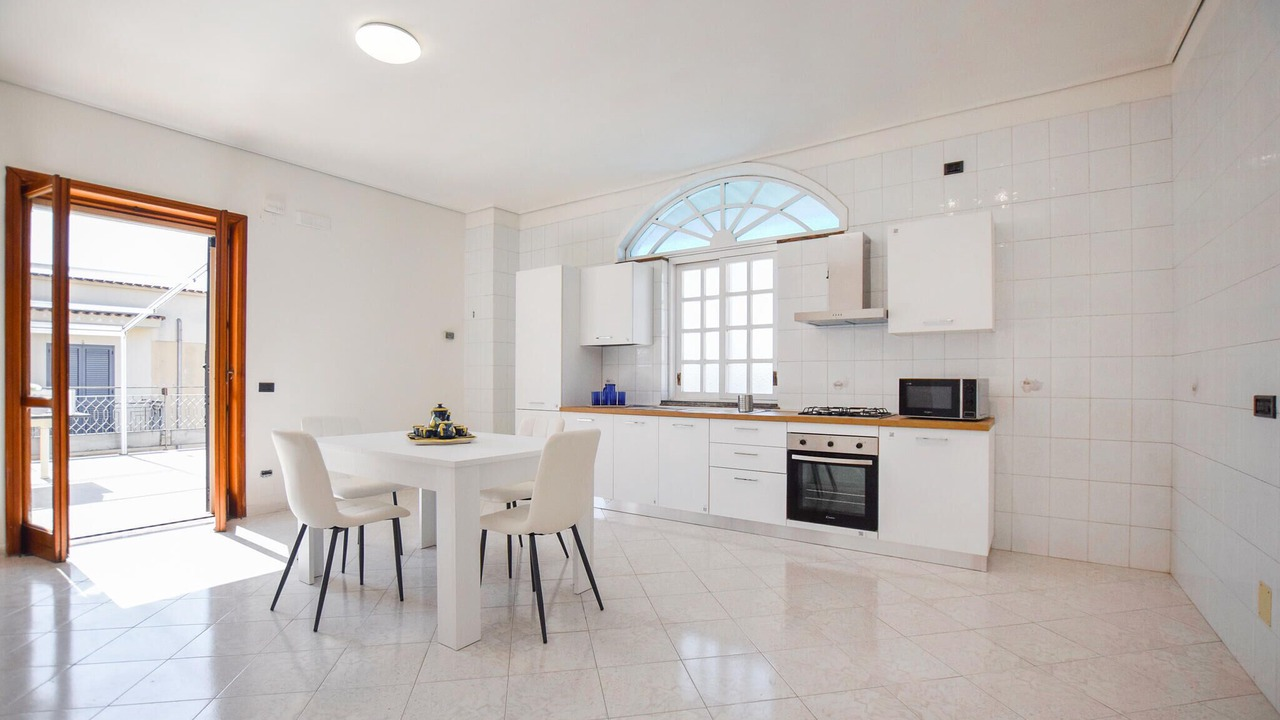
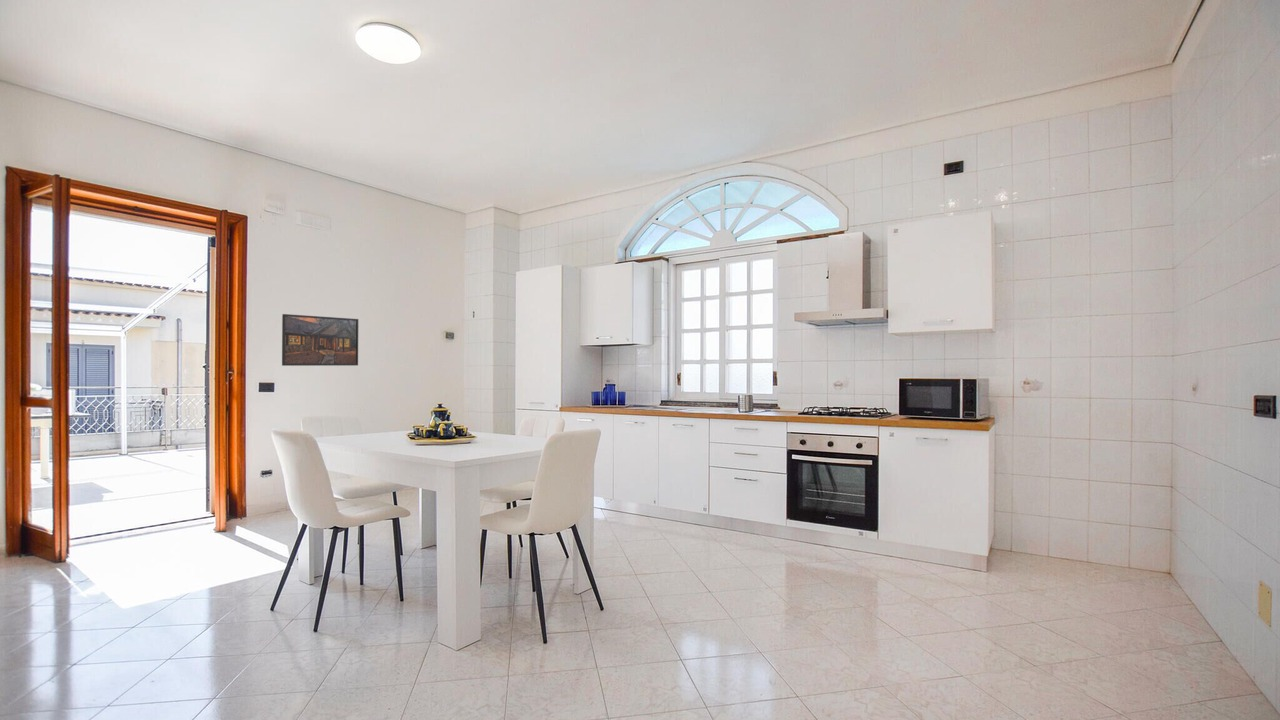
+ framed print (322, 341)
